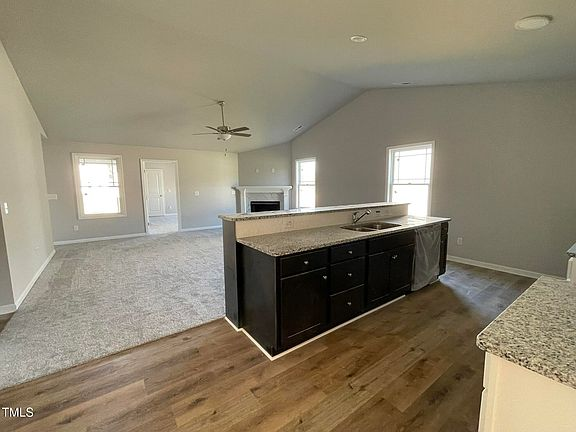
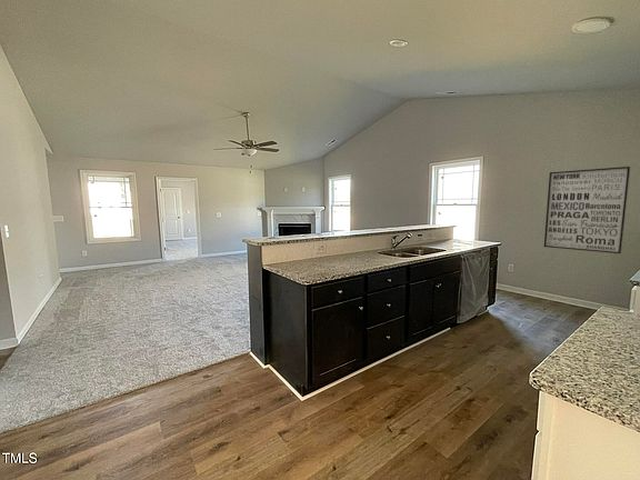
+ wall art (582, 210)
